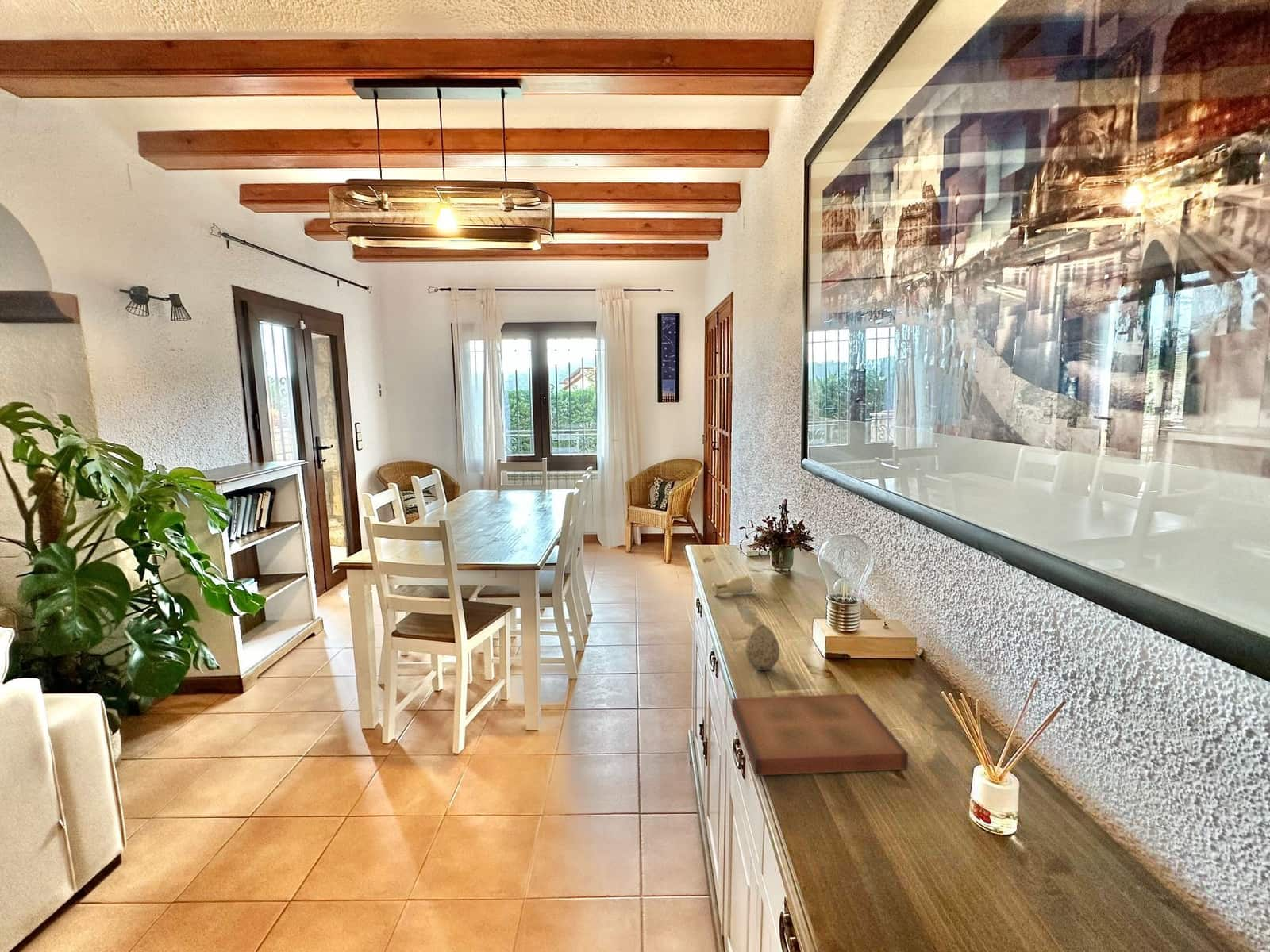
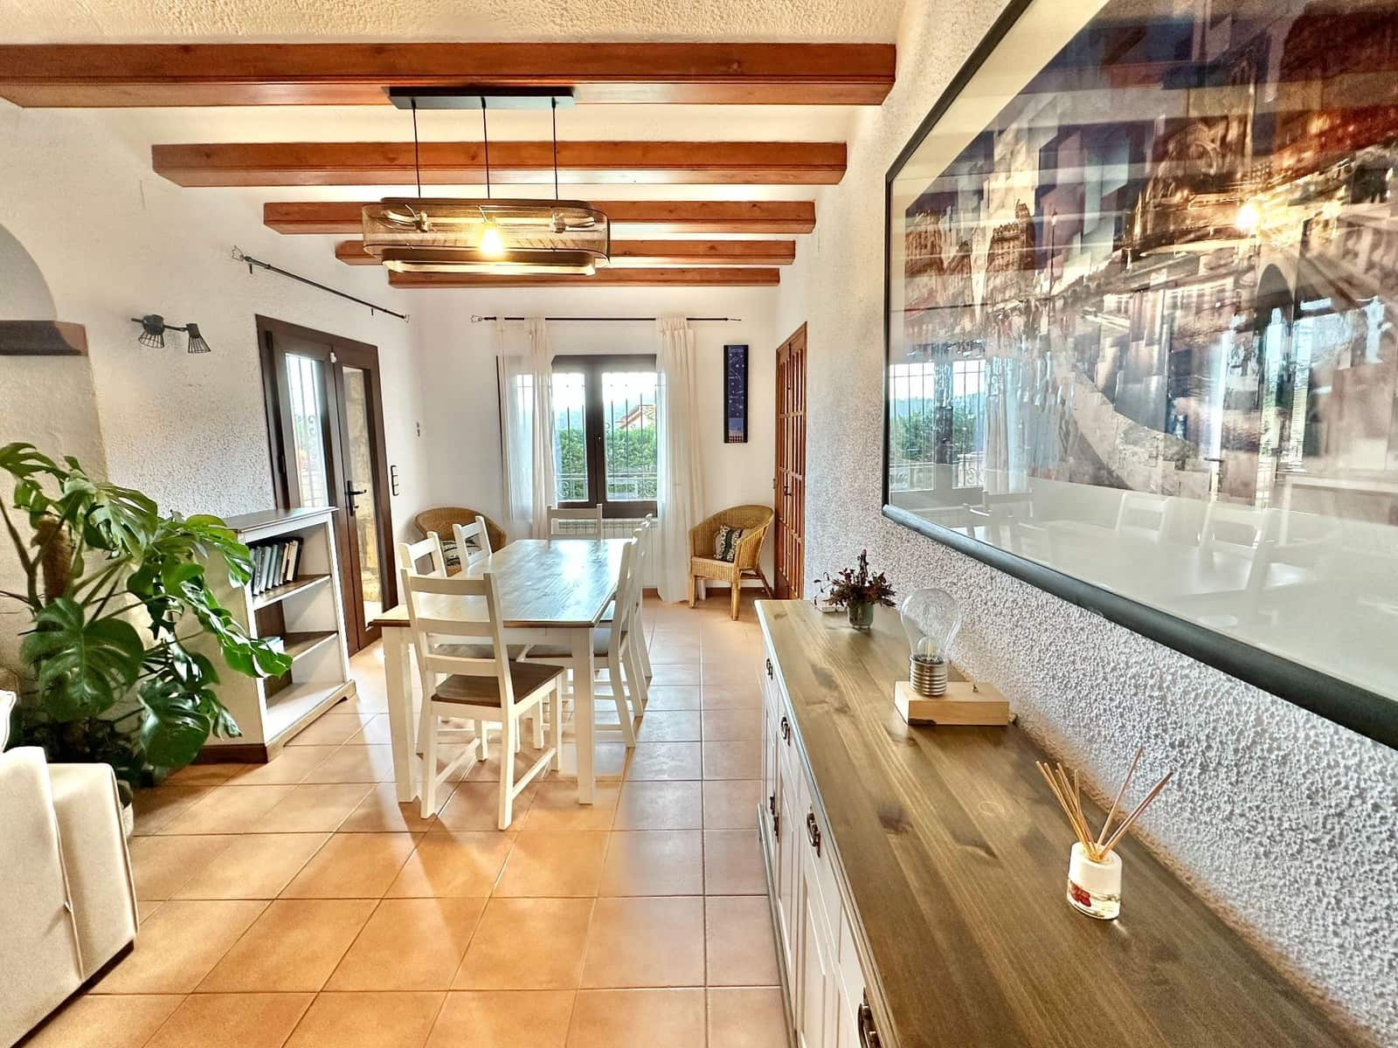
- book (811, 731)
- decorative egg (762, 647)
- cup (732, 585)
